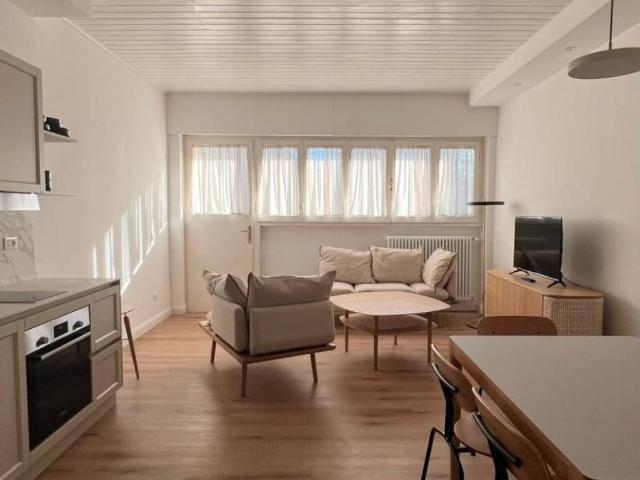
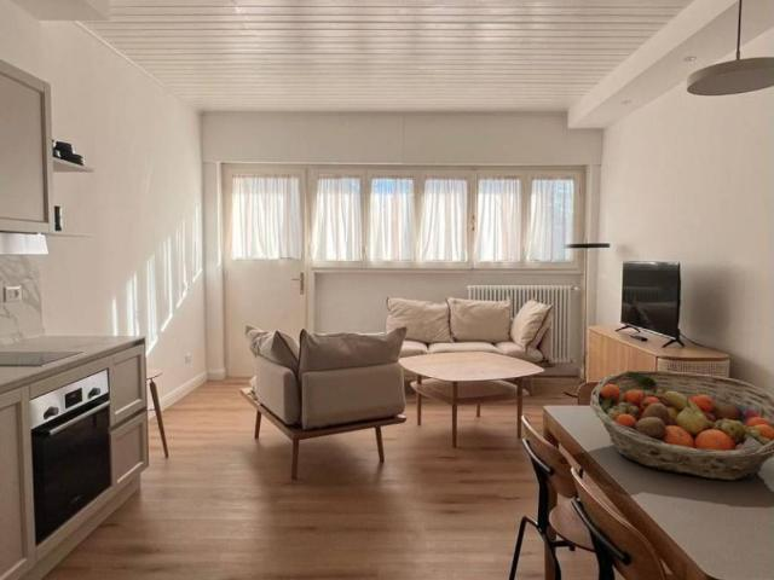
+ fruit basket (683, 419)
